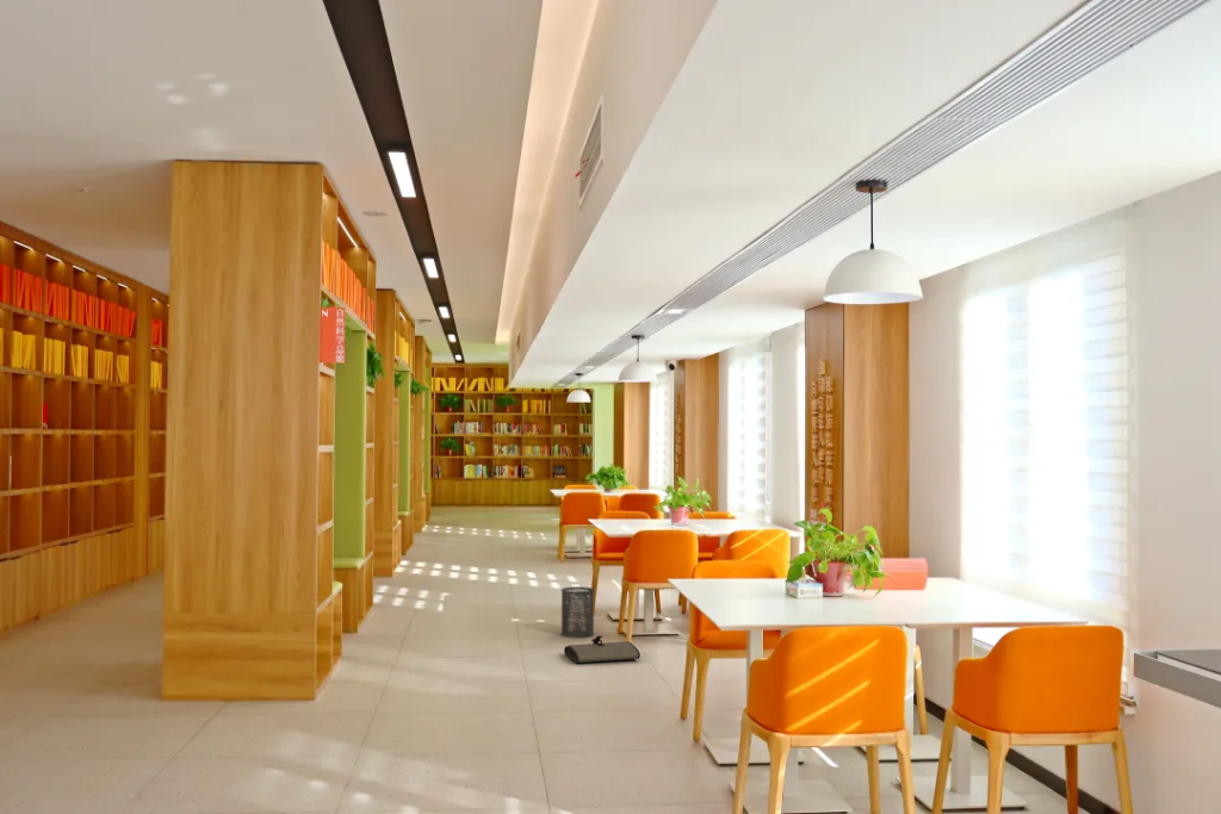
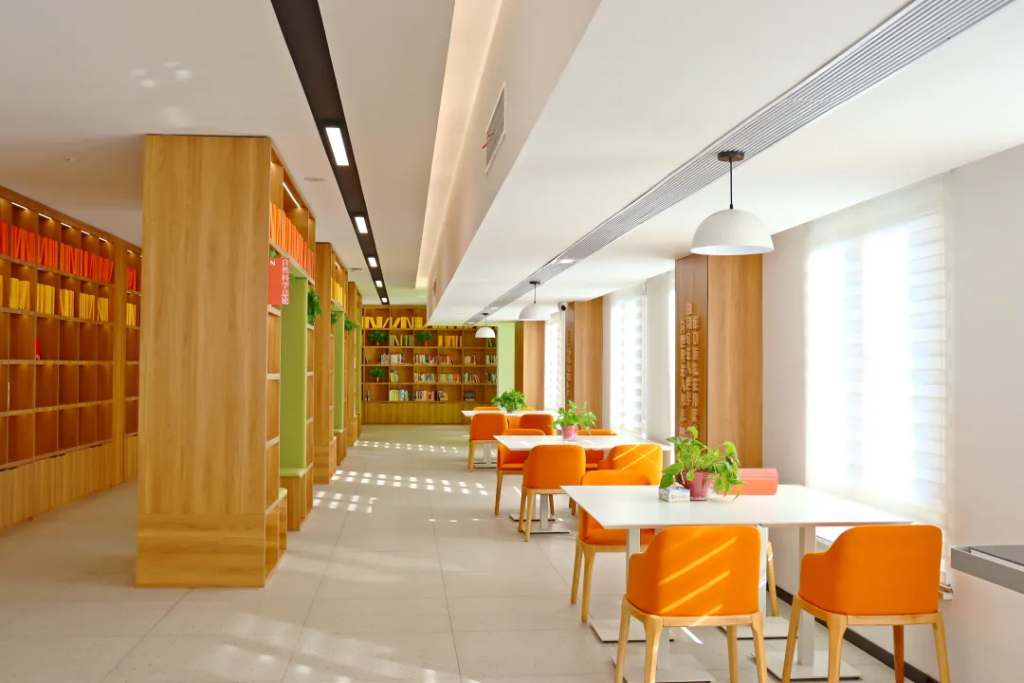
- tool roll (601, 647)
- trash can (577, 611)
